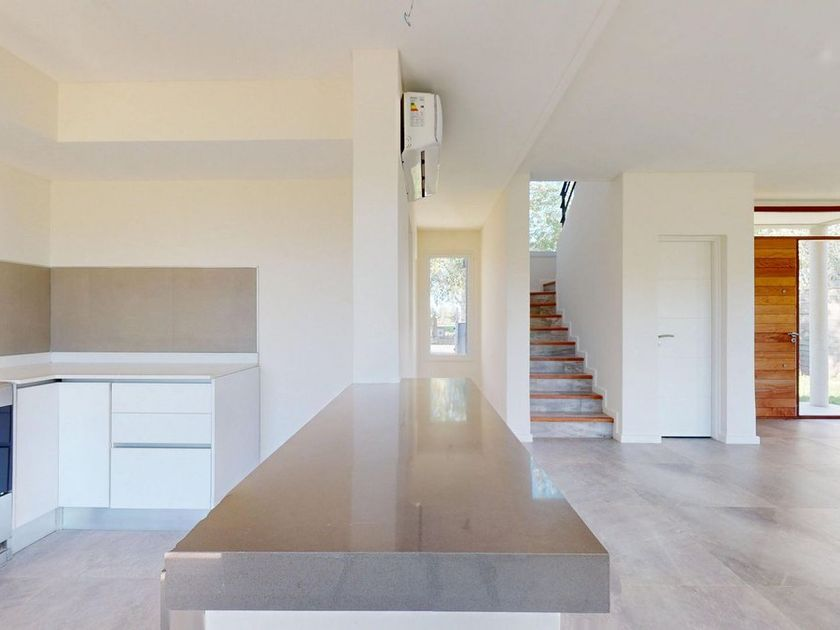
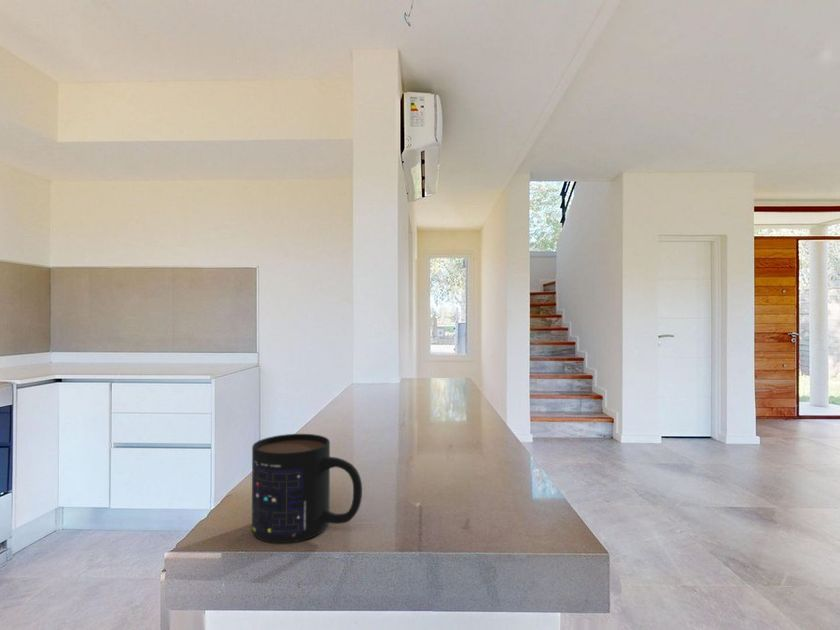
+ mug (308, 486)
